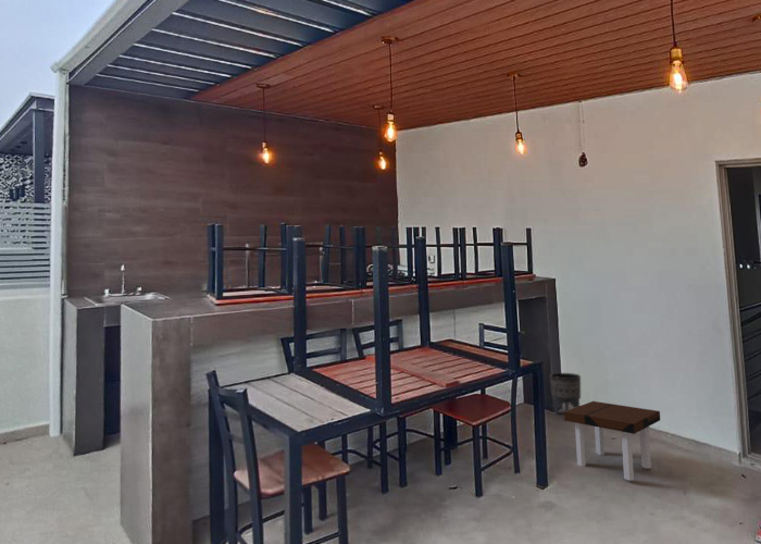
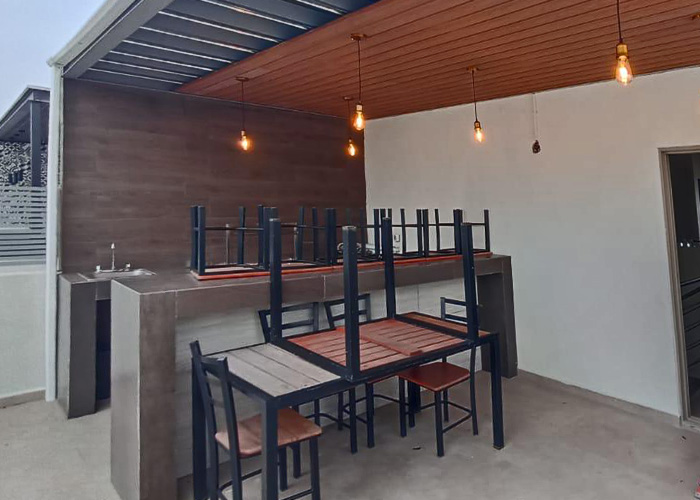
- side table (615, 430)
- planter (565, 395)
